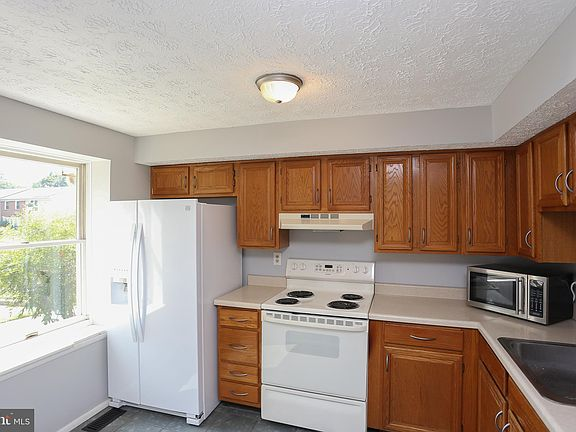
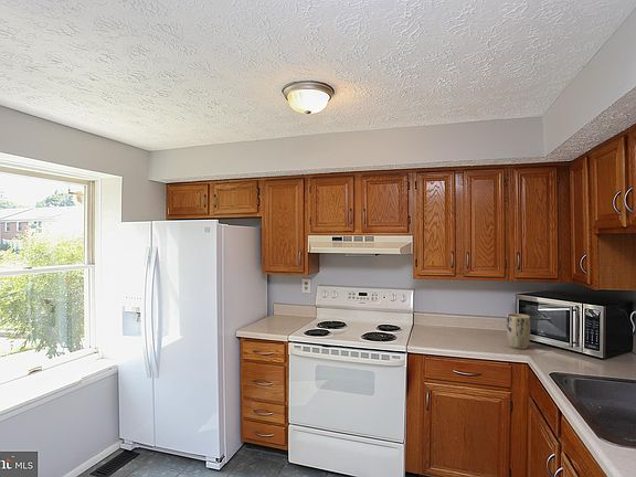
+ plant pot (518, 330)
